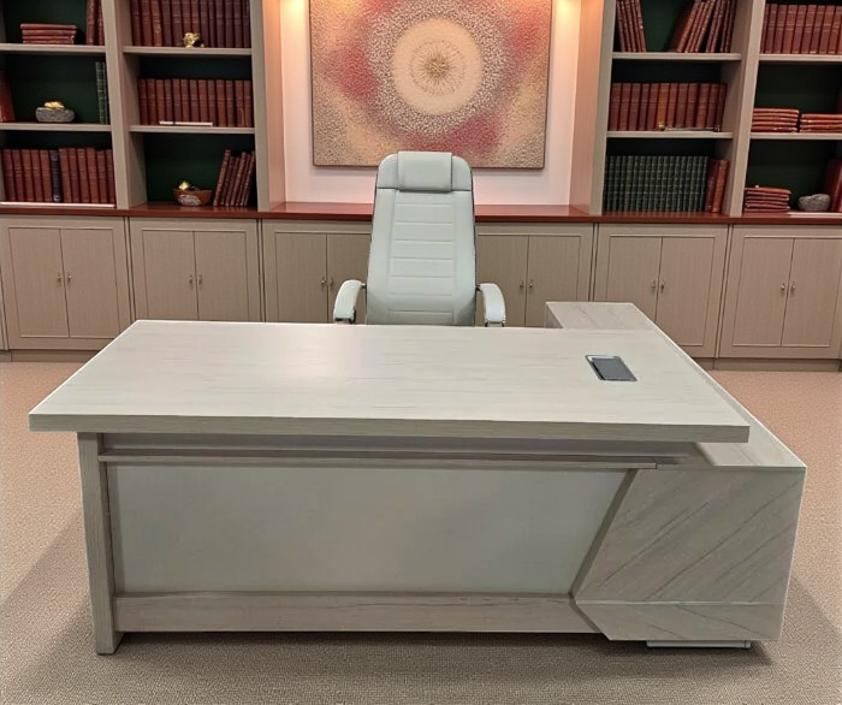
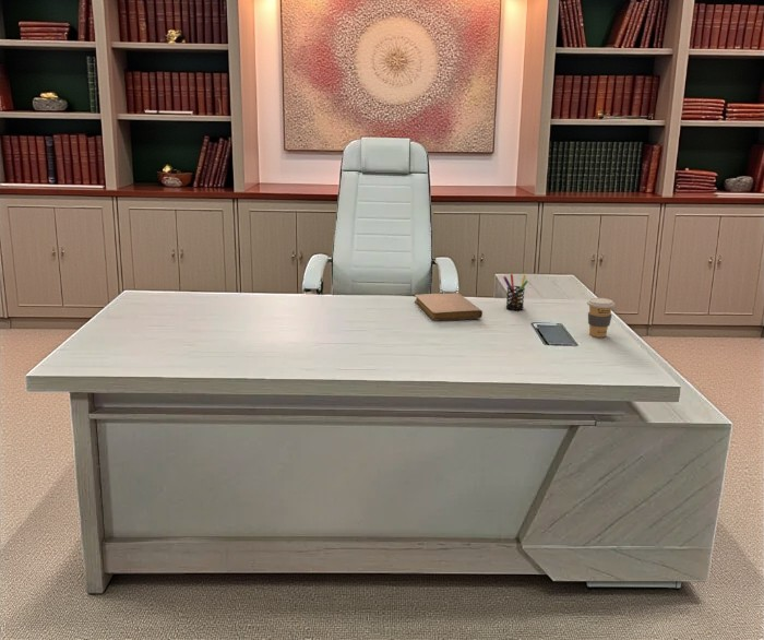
+ notebook (446, 306)
+ pen holder (516, 291)
+ coffee cup (599, 318)
